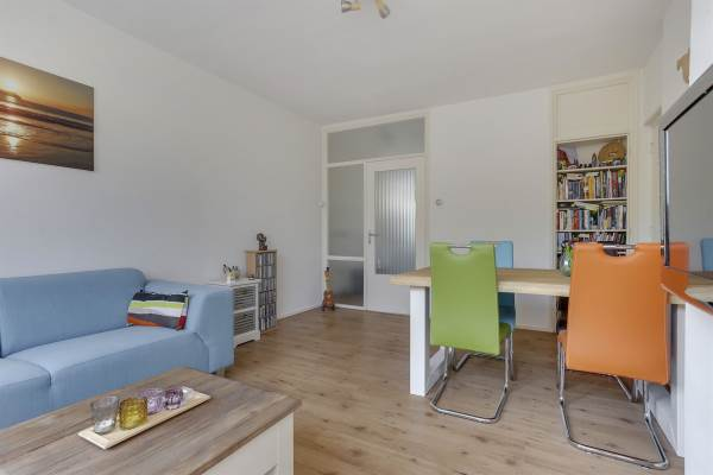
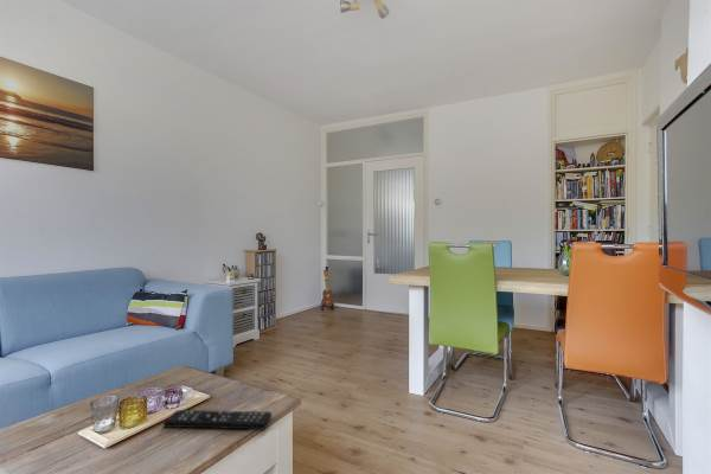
+ remote control (218, 418)
